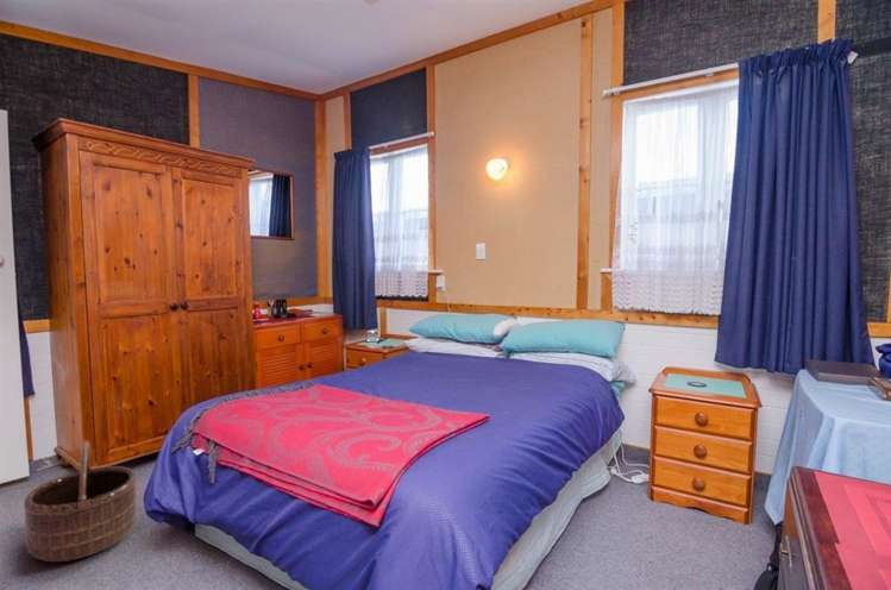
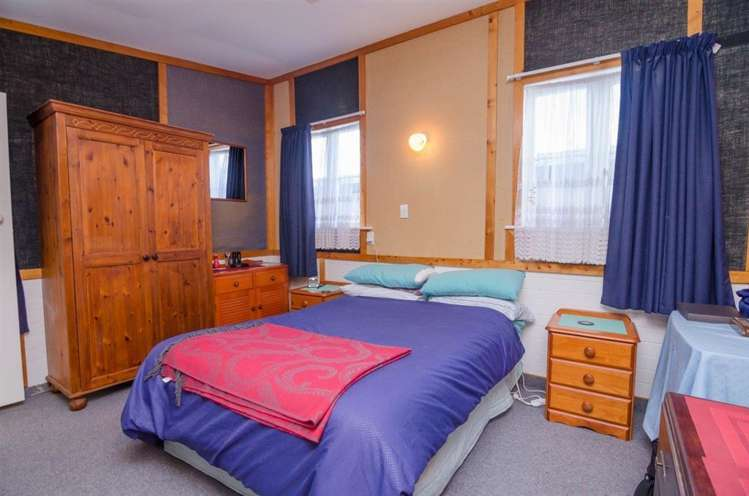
- basket (83, 492)
